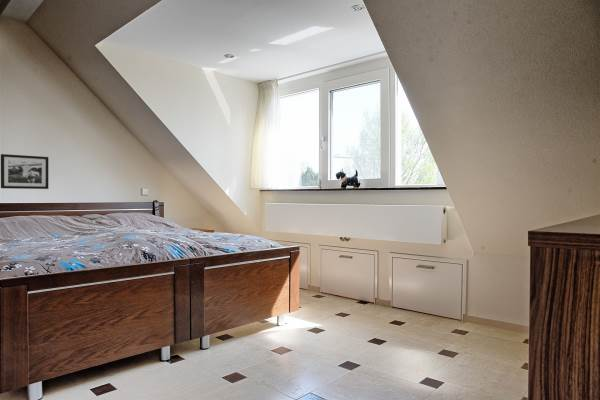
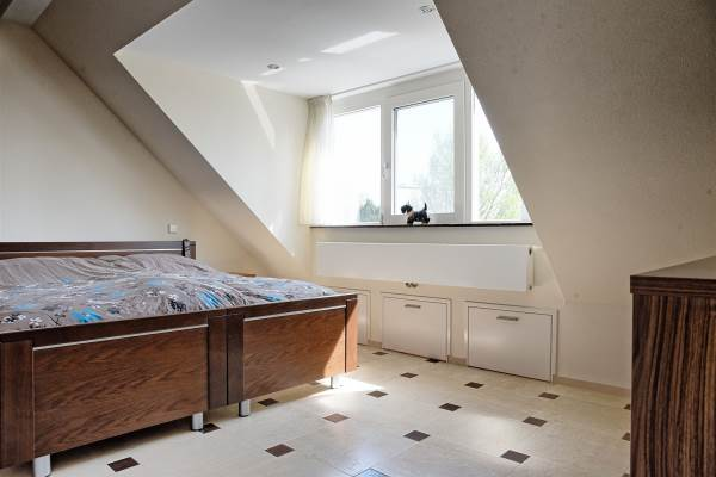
- picture frame (25, 172)
